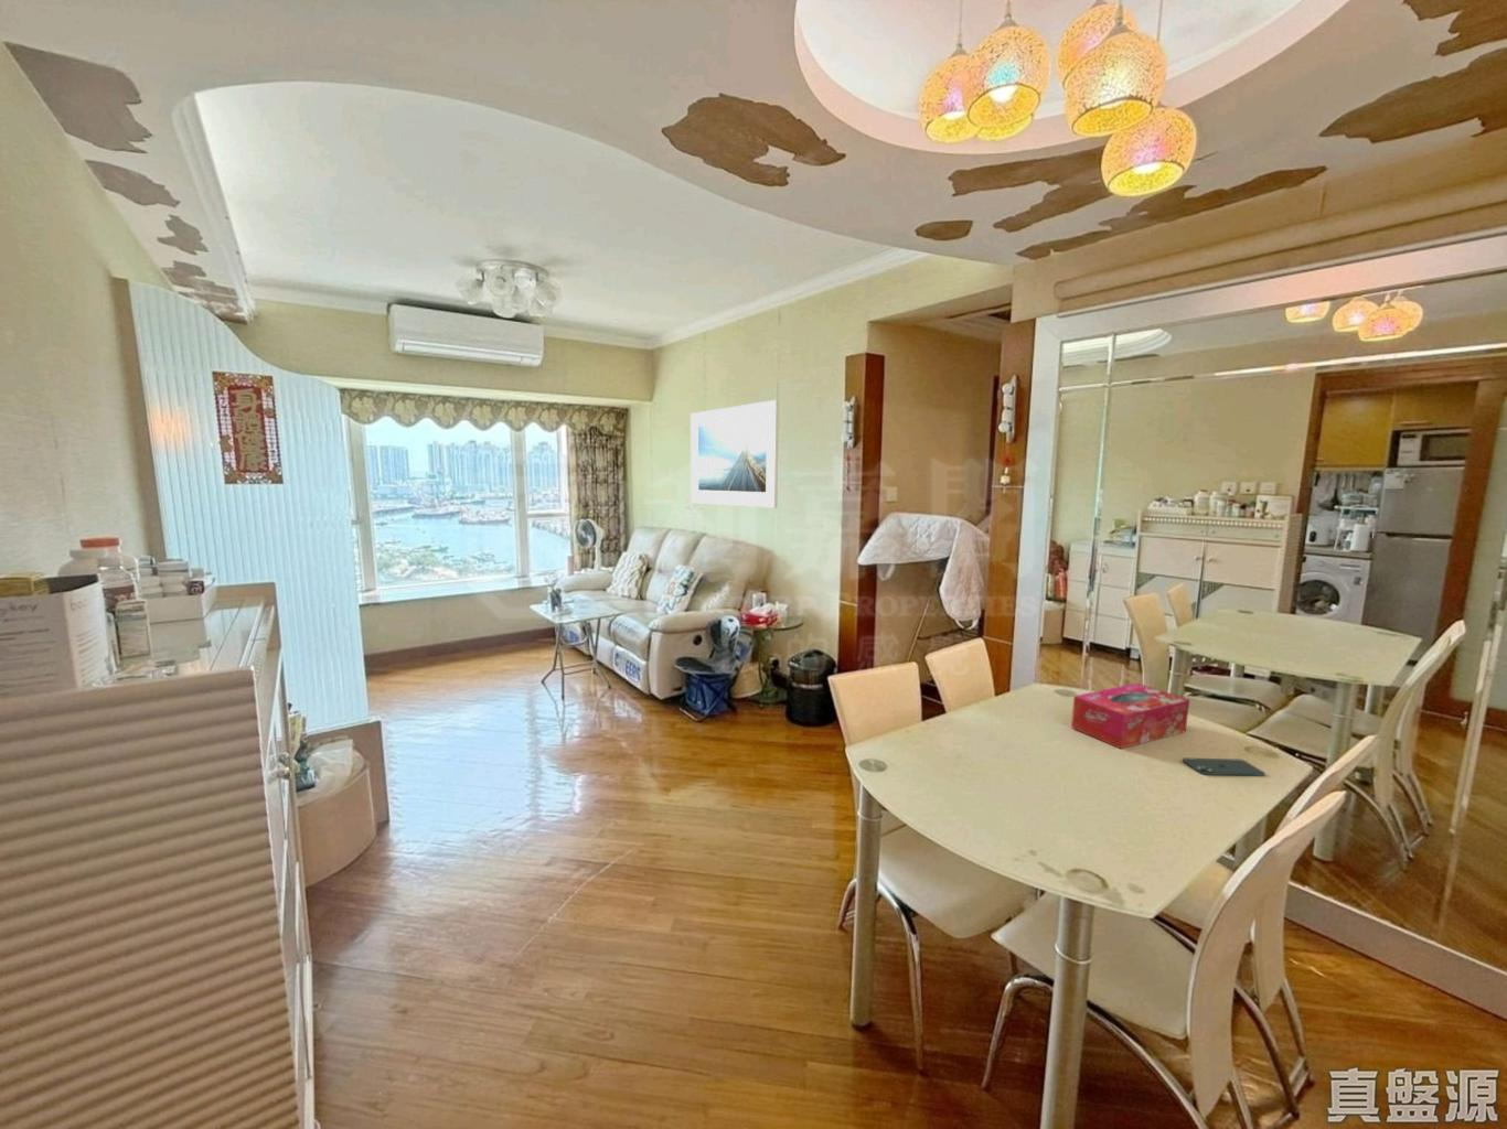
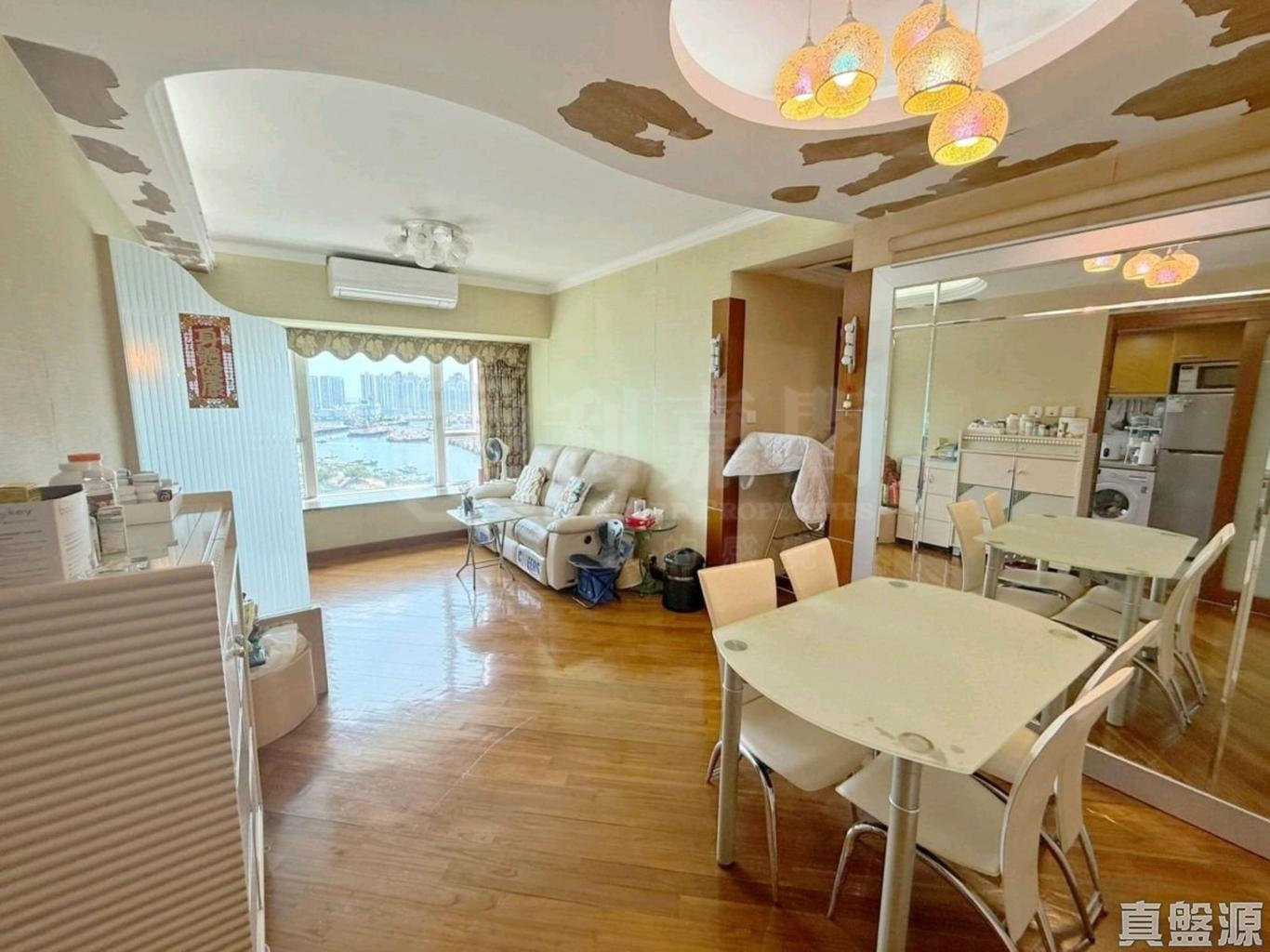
- tissue box (1130, 714)
- smartphone (1222, 766)
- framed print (730, 457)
